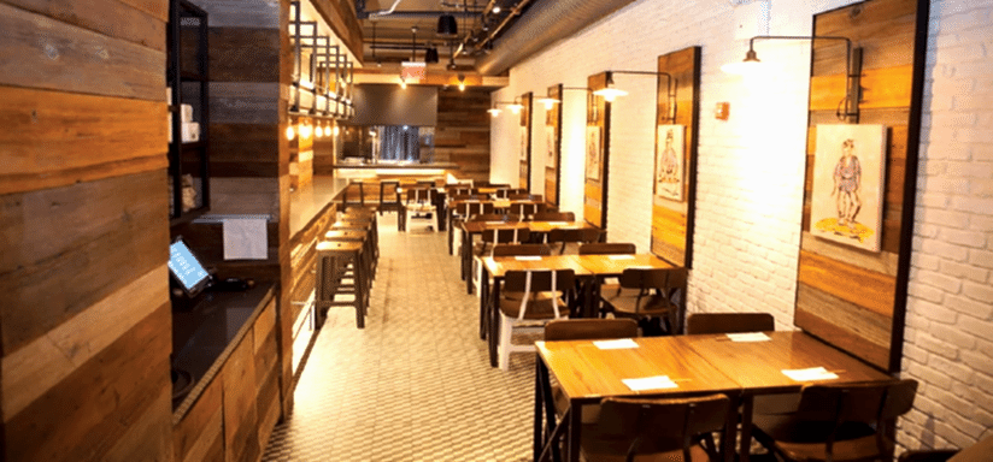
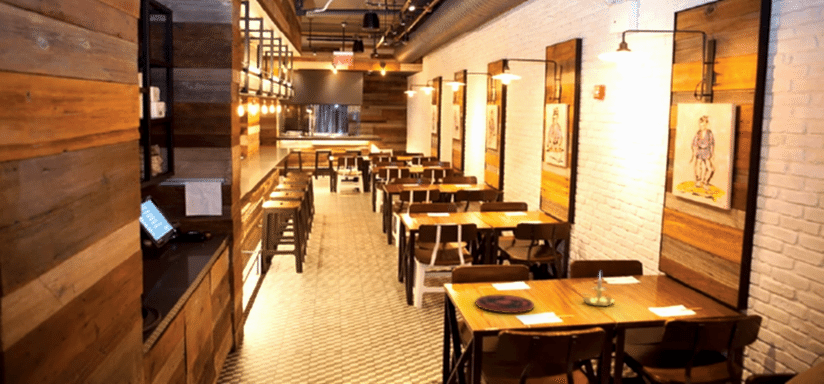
+ candle holder (597, 287)
+ plate (504, 302)
